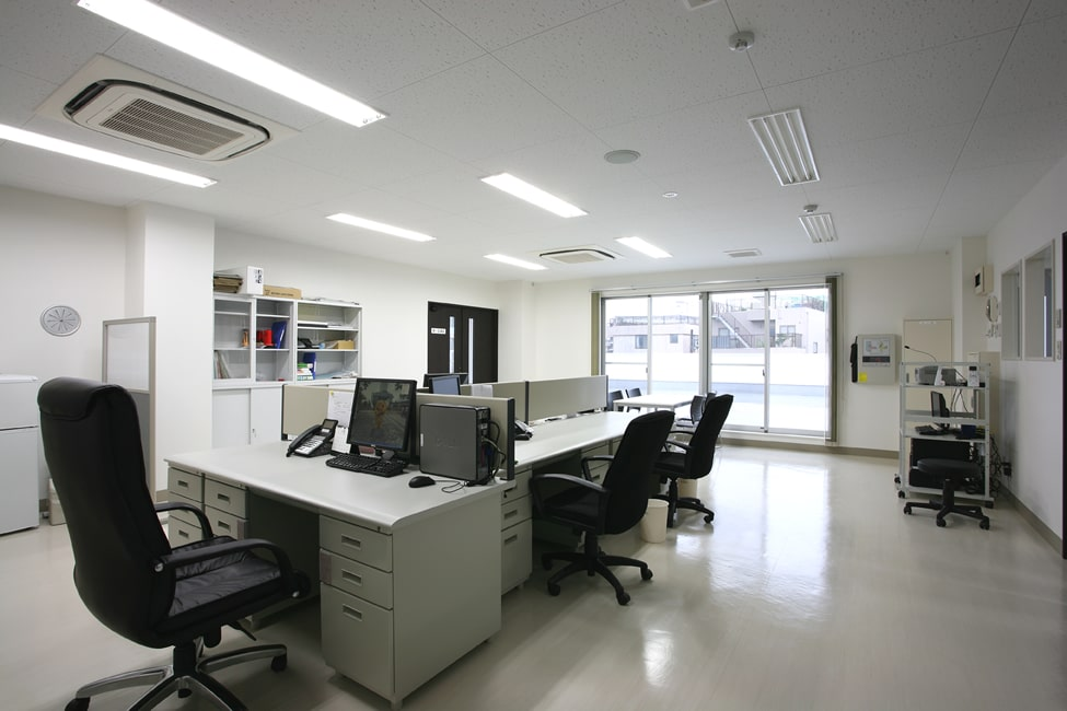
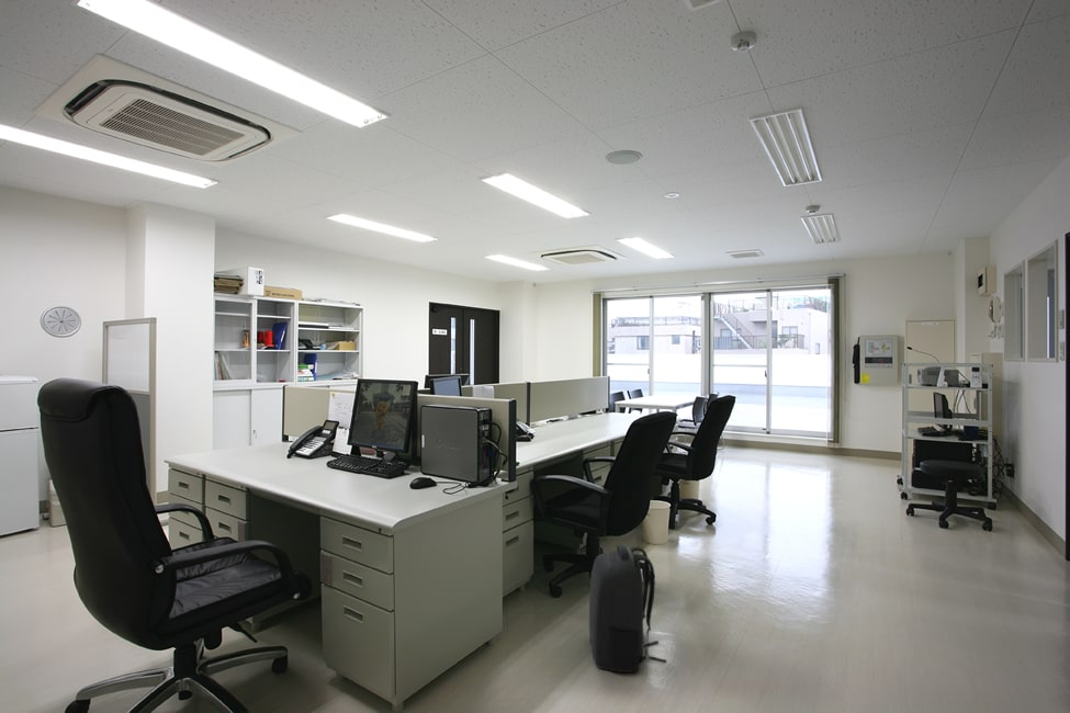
+ backpack (626, 598)
